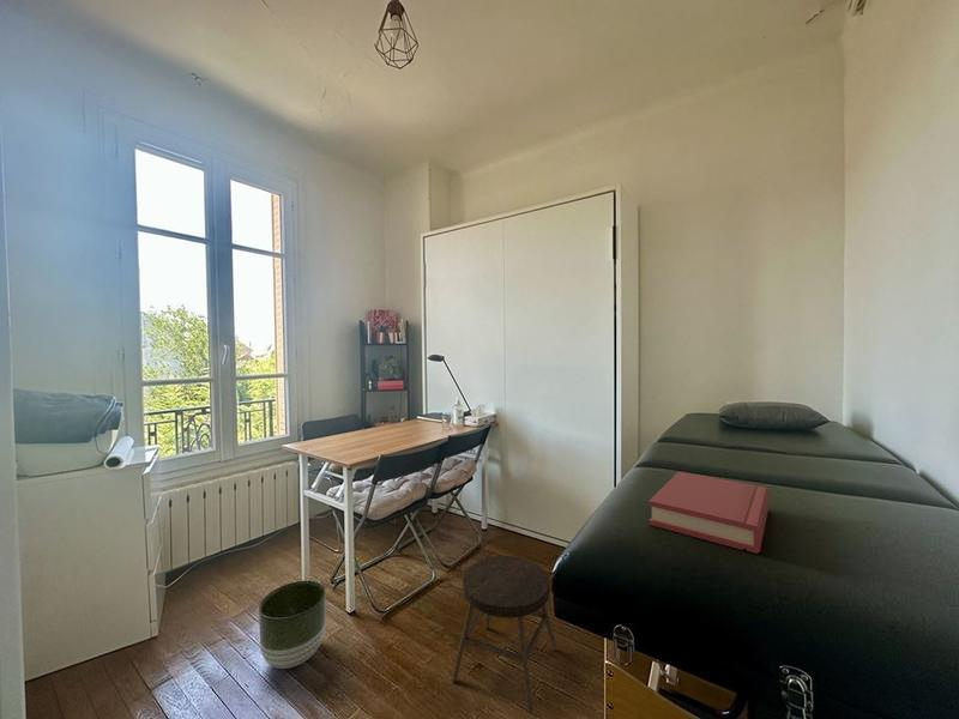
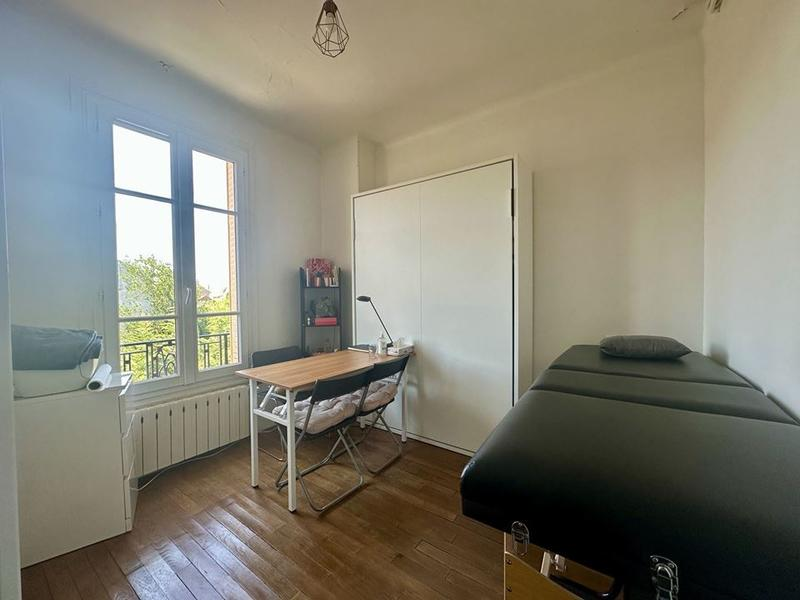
- stool (506, 616)
- planter (294, 627)
- hardback book (711, 504)
